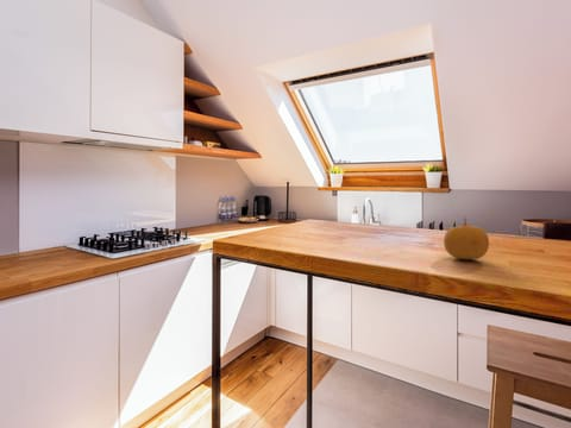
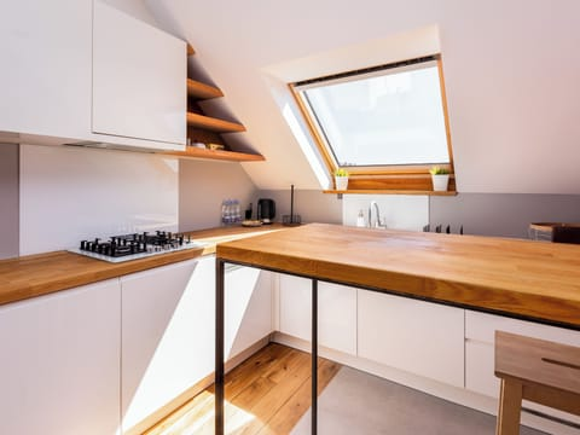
- fruit (465, 238)
